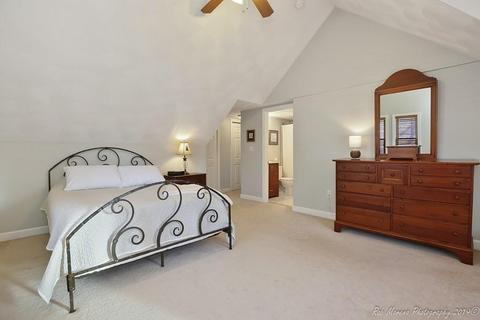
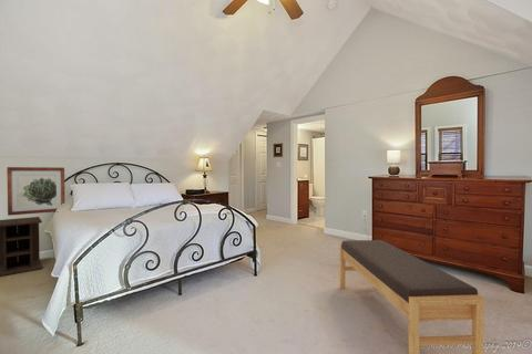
+ bench (391, 289)
+ wall art (37, 189)
+ nightstand (18, 243)
